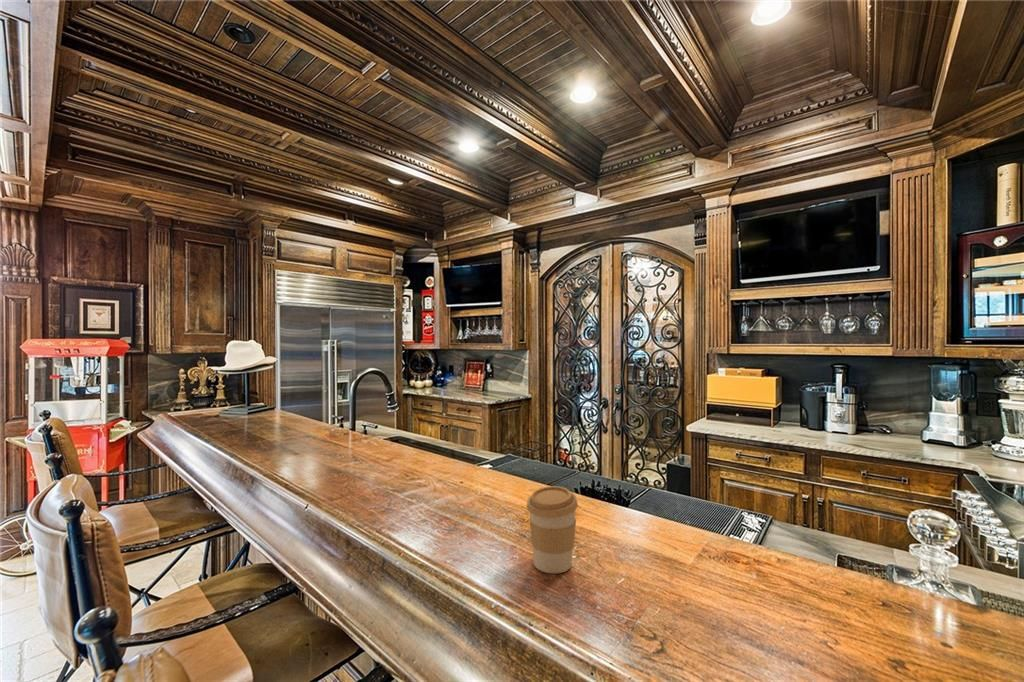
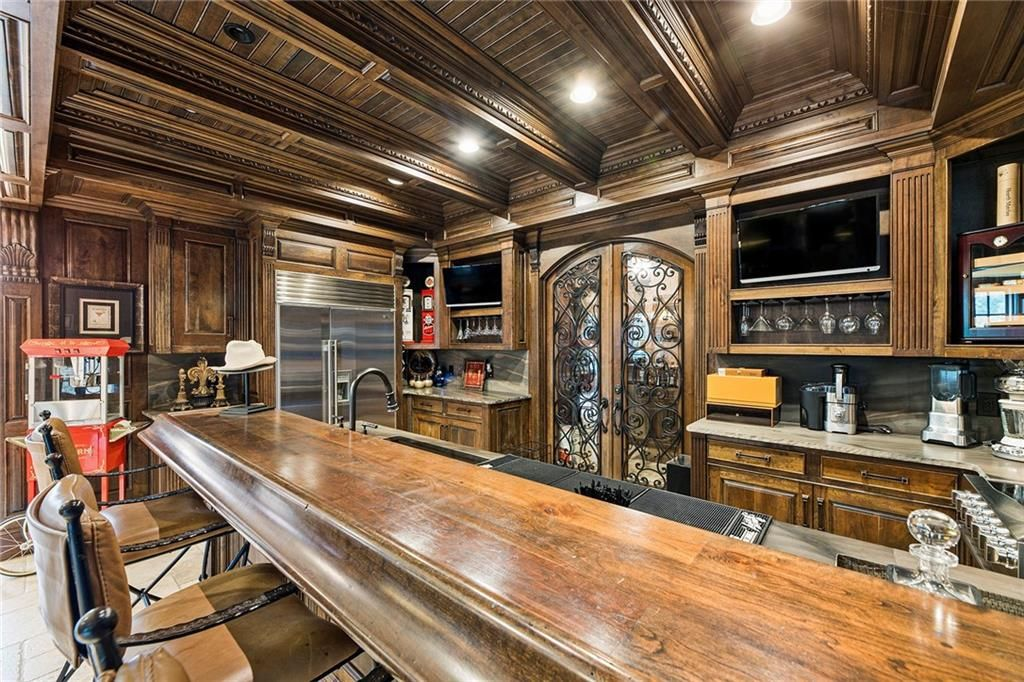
- coffee cup (552, 527)
